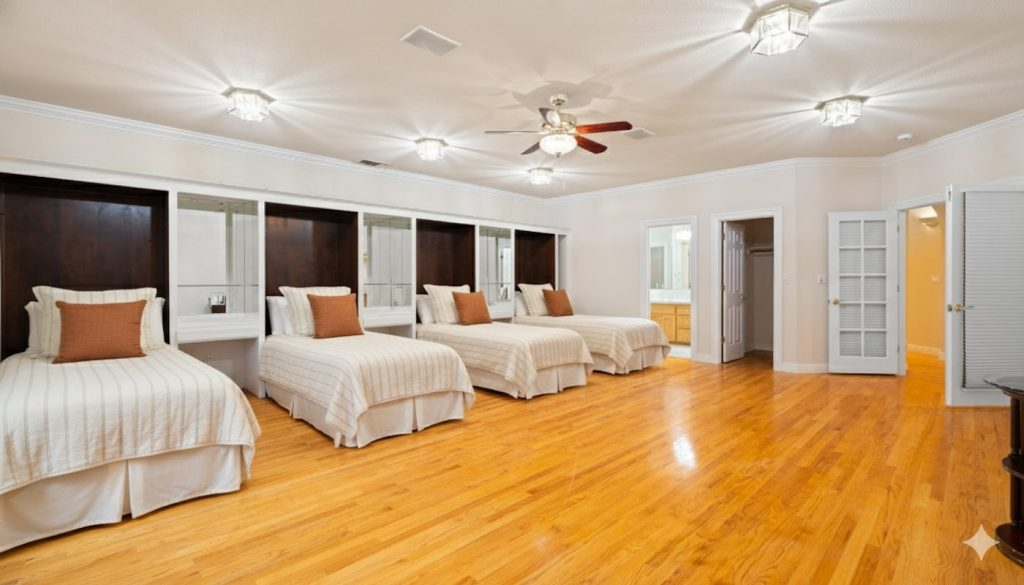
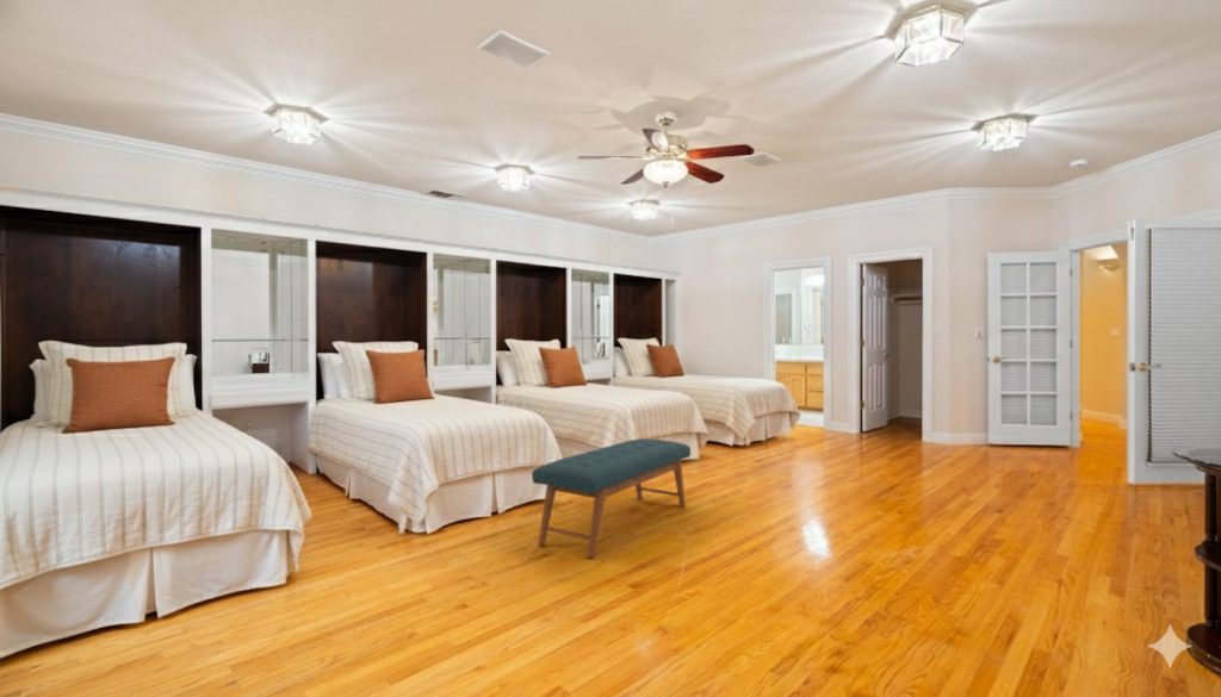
+ bench (619, 486)
